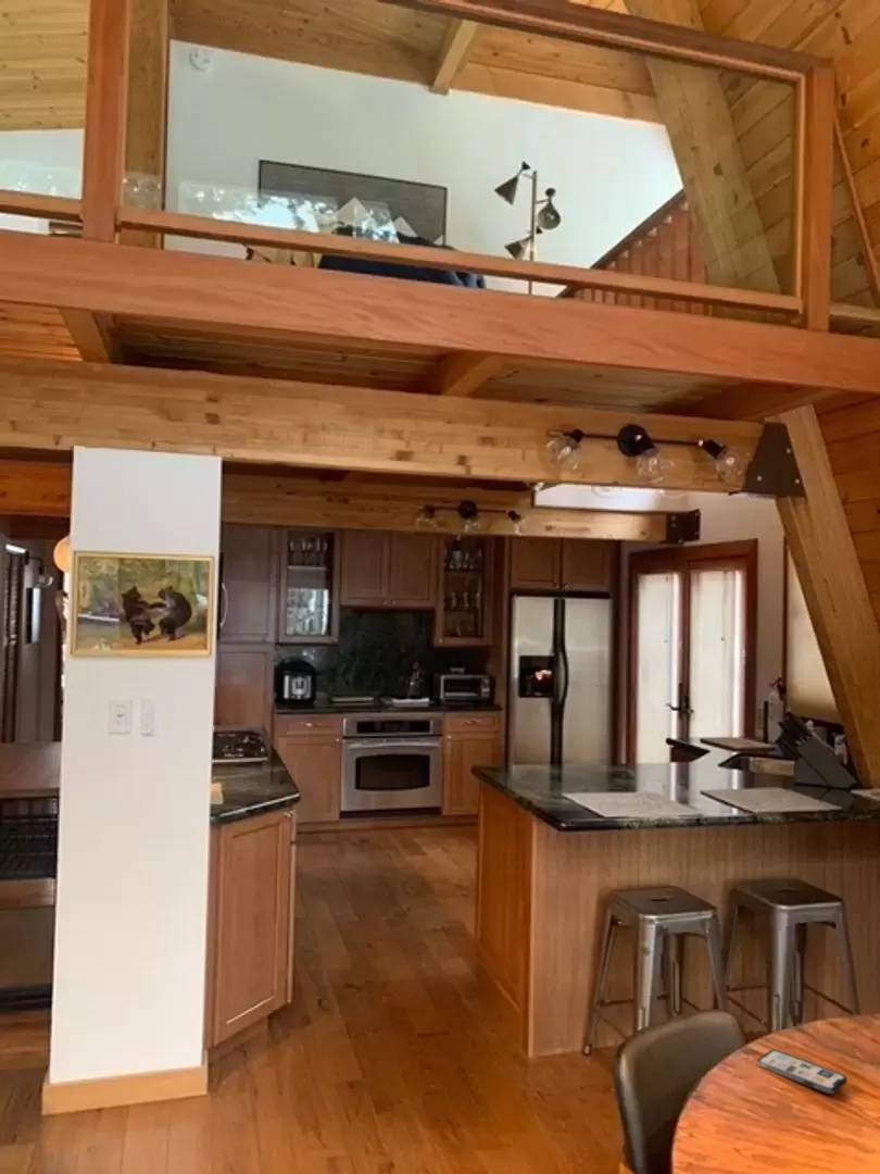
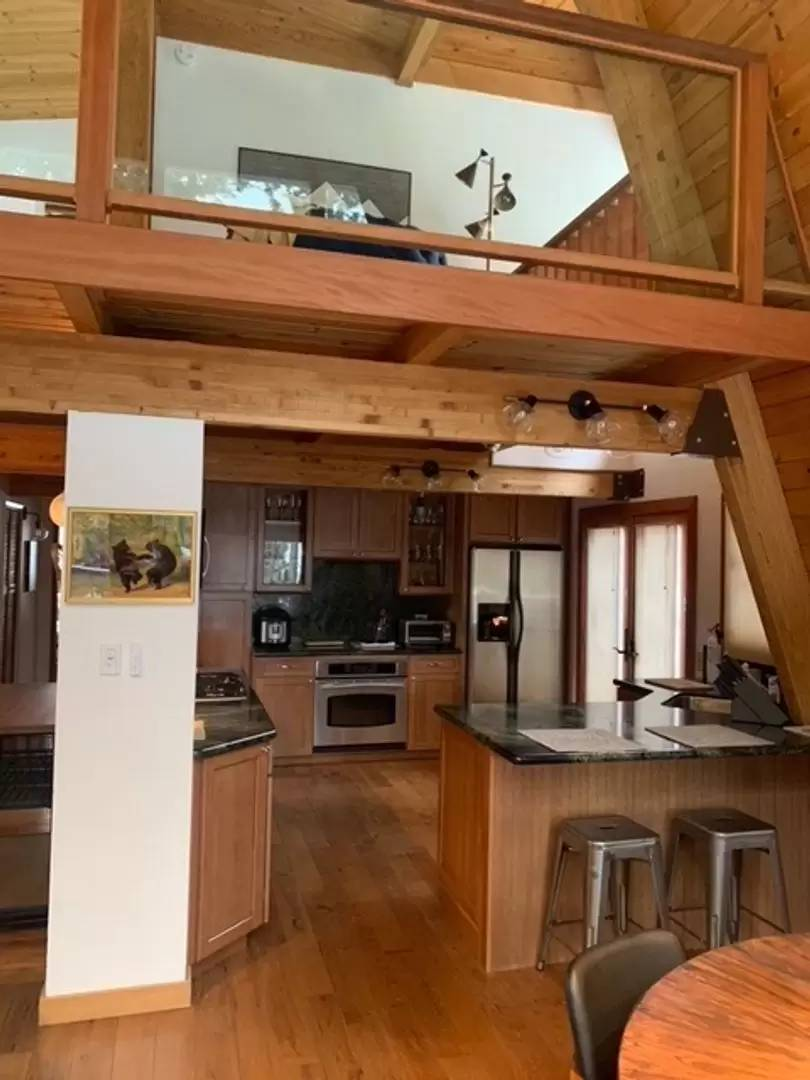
- phone case (801, 1071)
